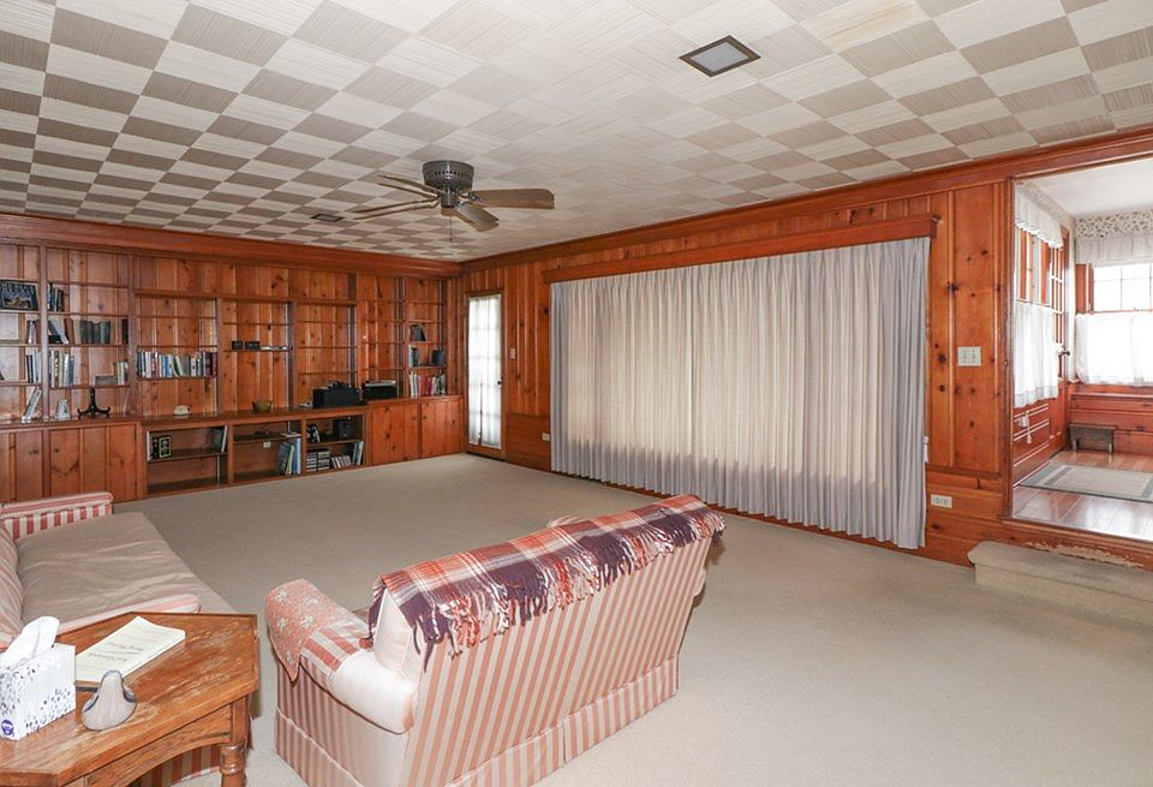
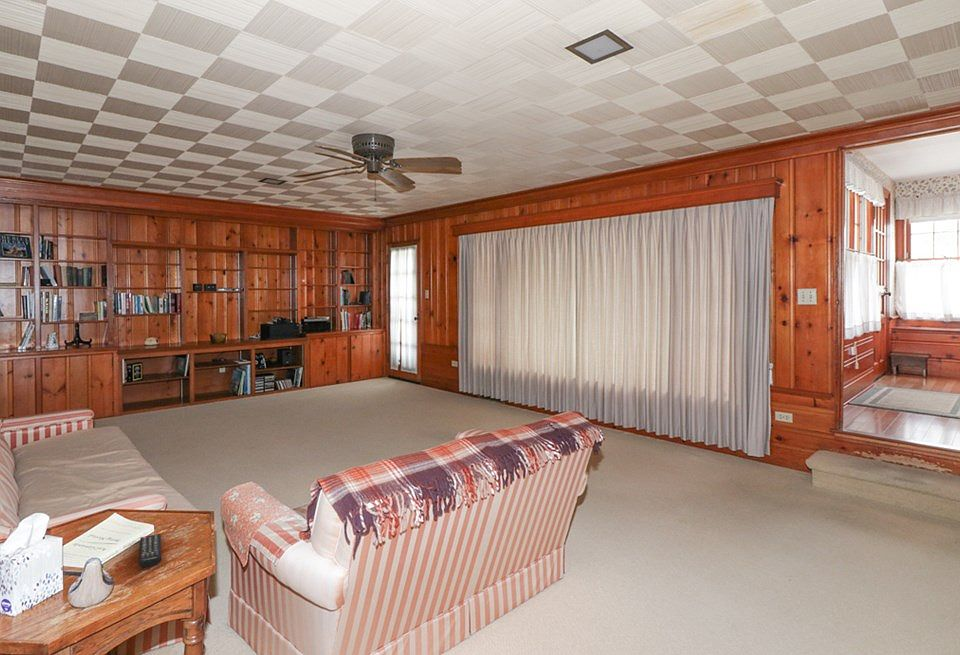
+ remote control (150, 549)
